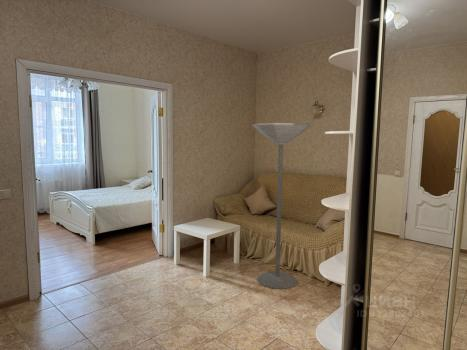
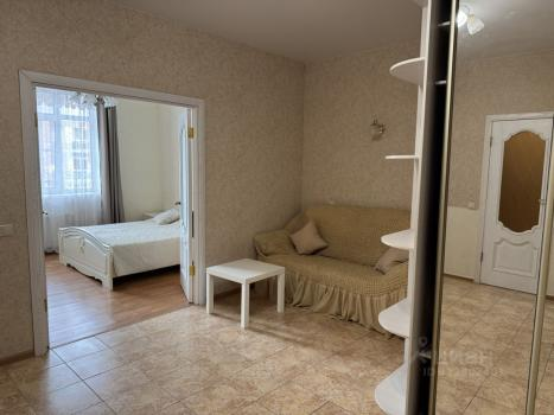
- floor lamp (279, 204)
